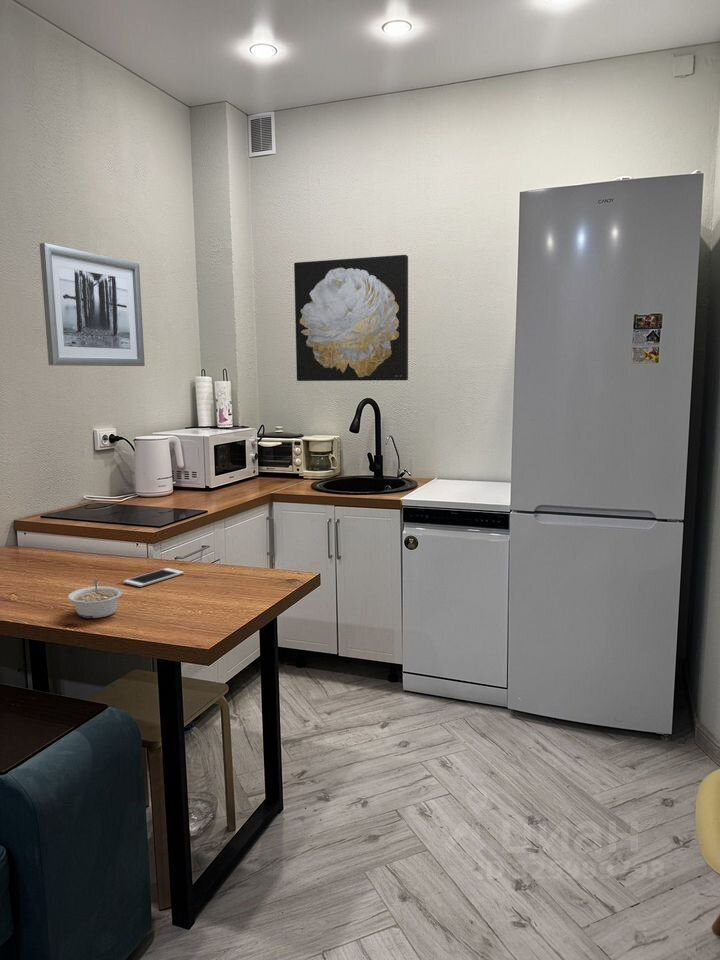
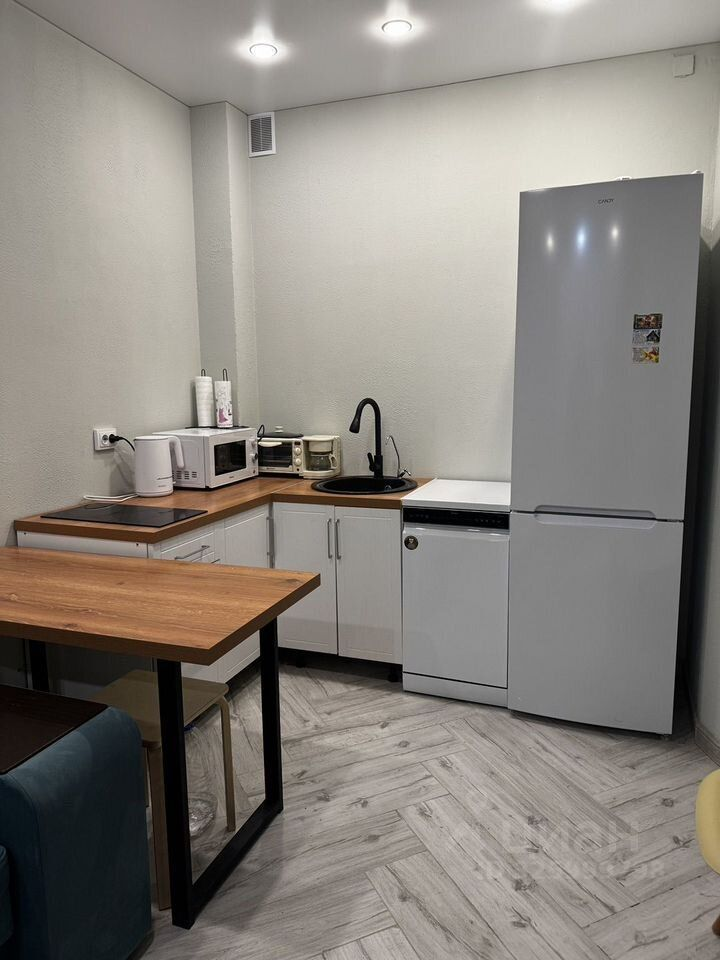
- cell phone (154, 577)
- legume (94, 600)
- wall art (350, 320)
- wall art (97, 310)
